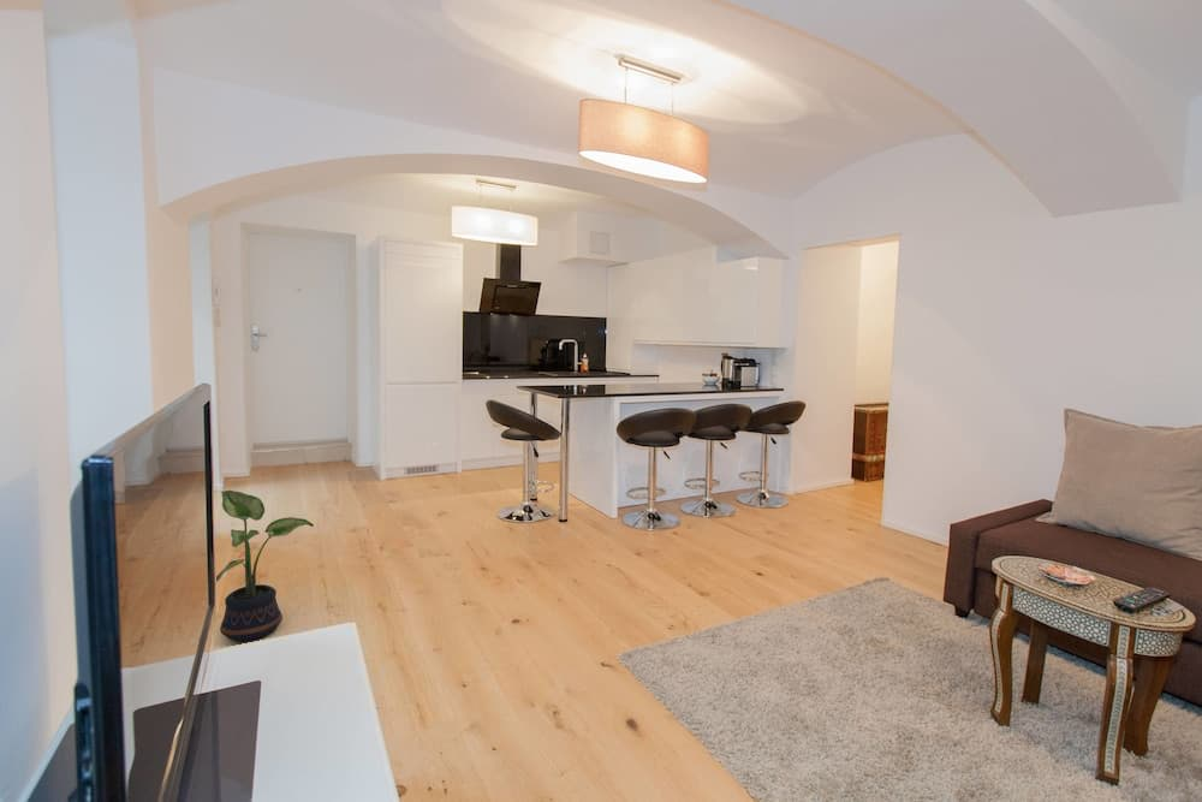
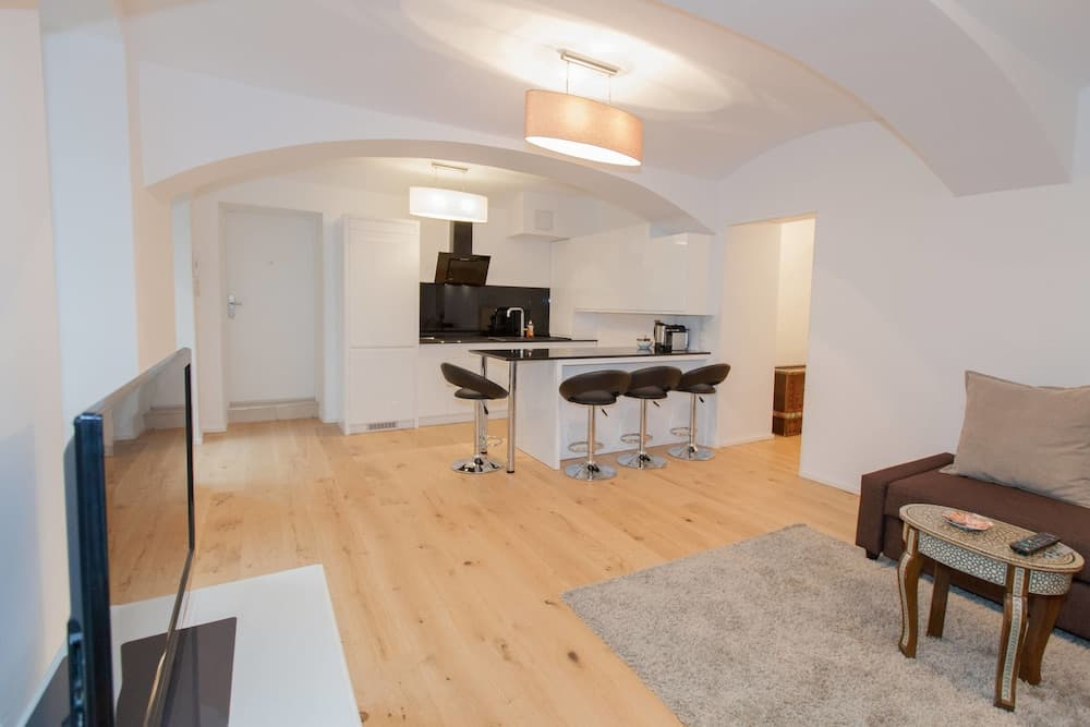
- potted plant (257, 560)
